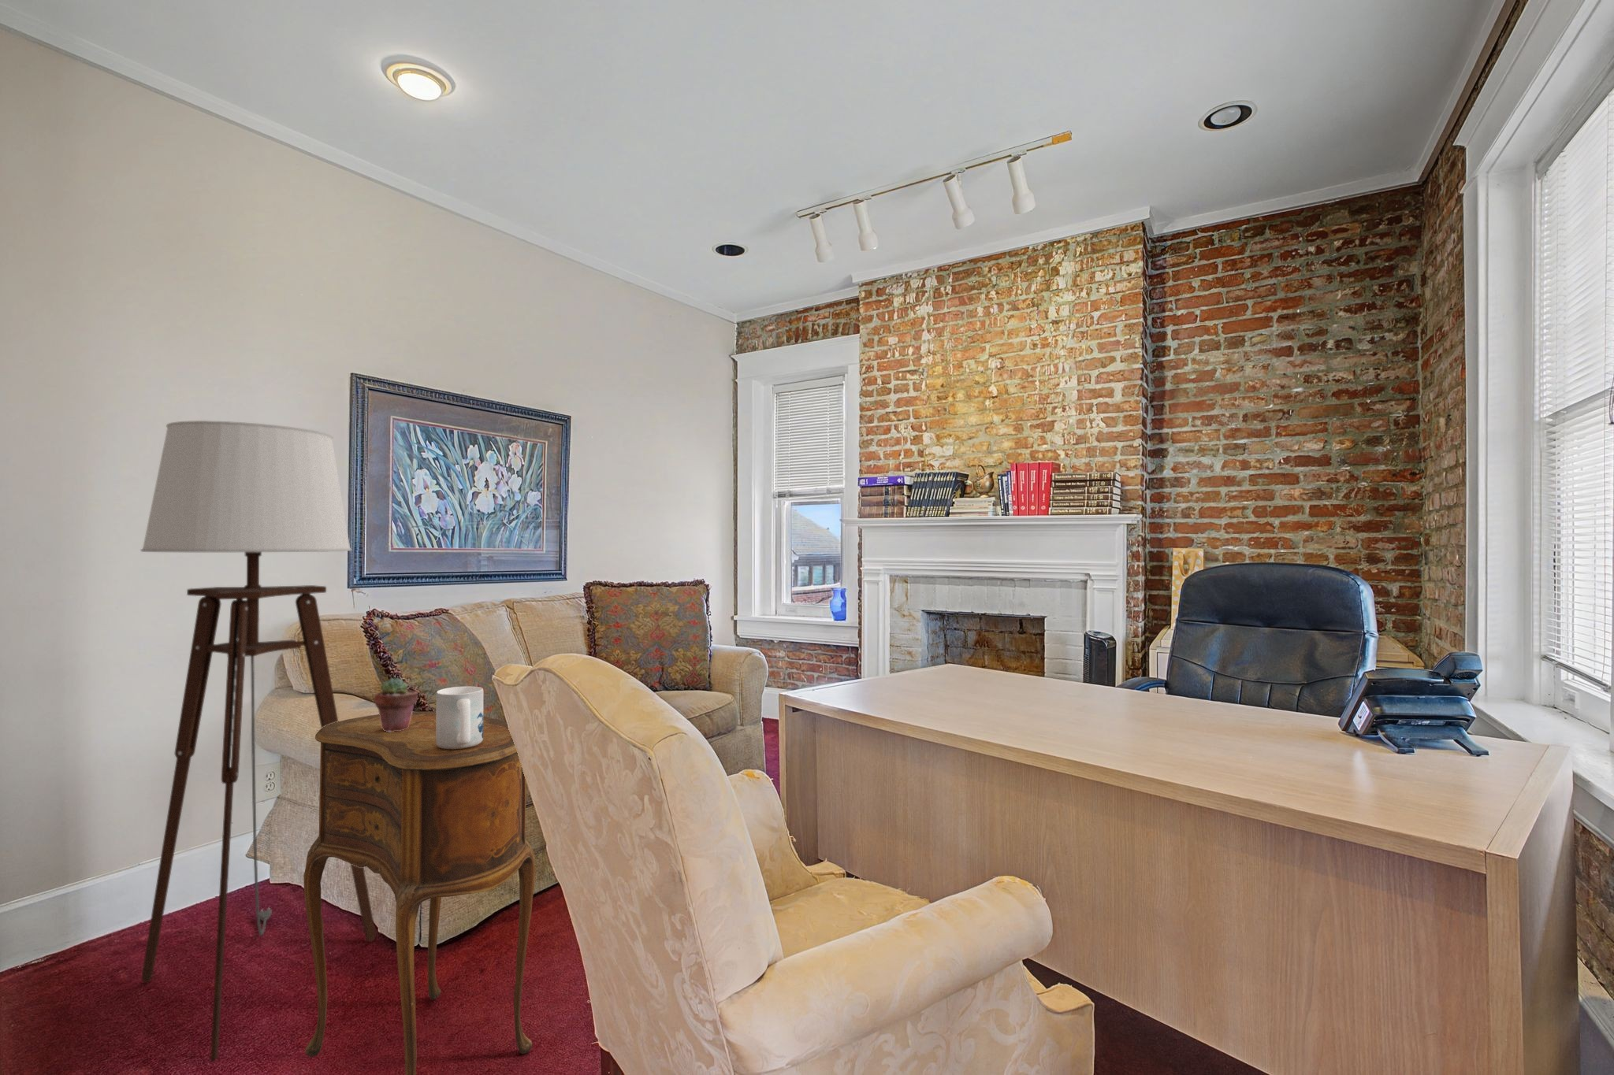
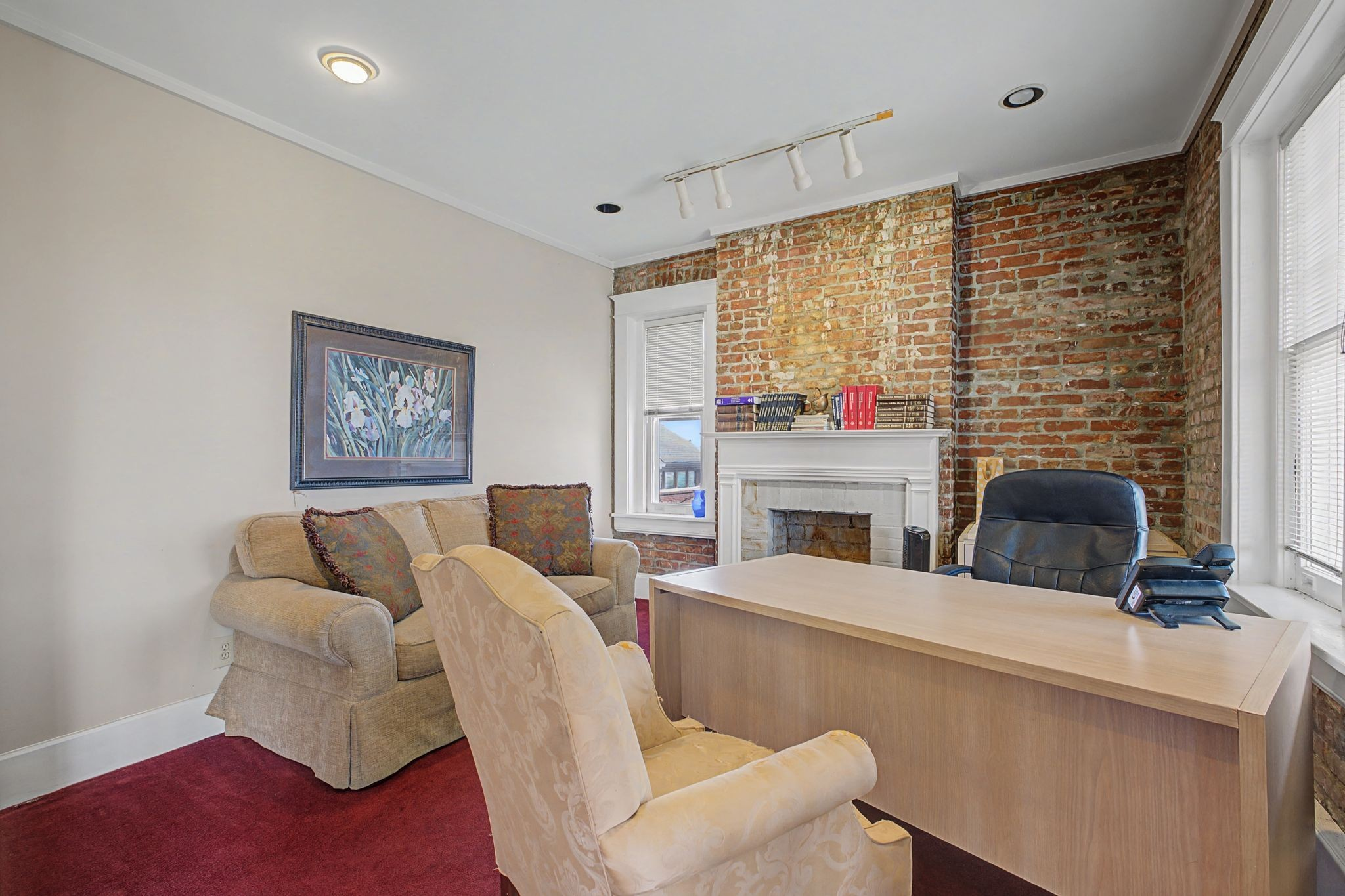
- floor lamp (253, 703)
- potted succulent (396, 702)
- side table (427, 890)
- mug (463, 716)
